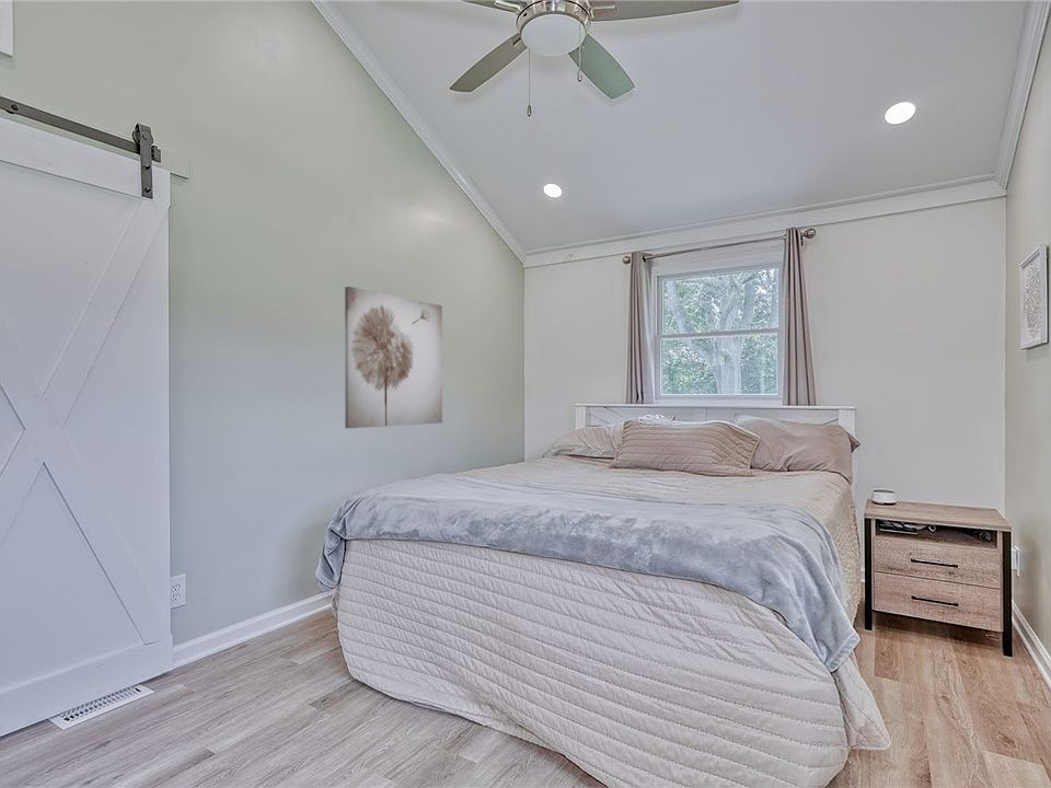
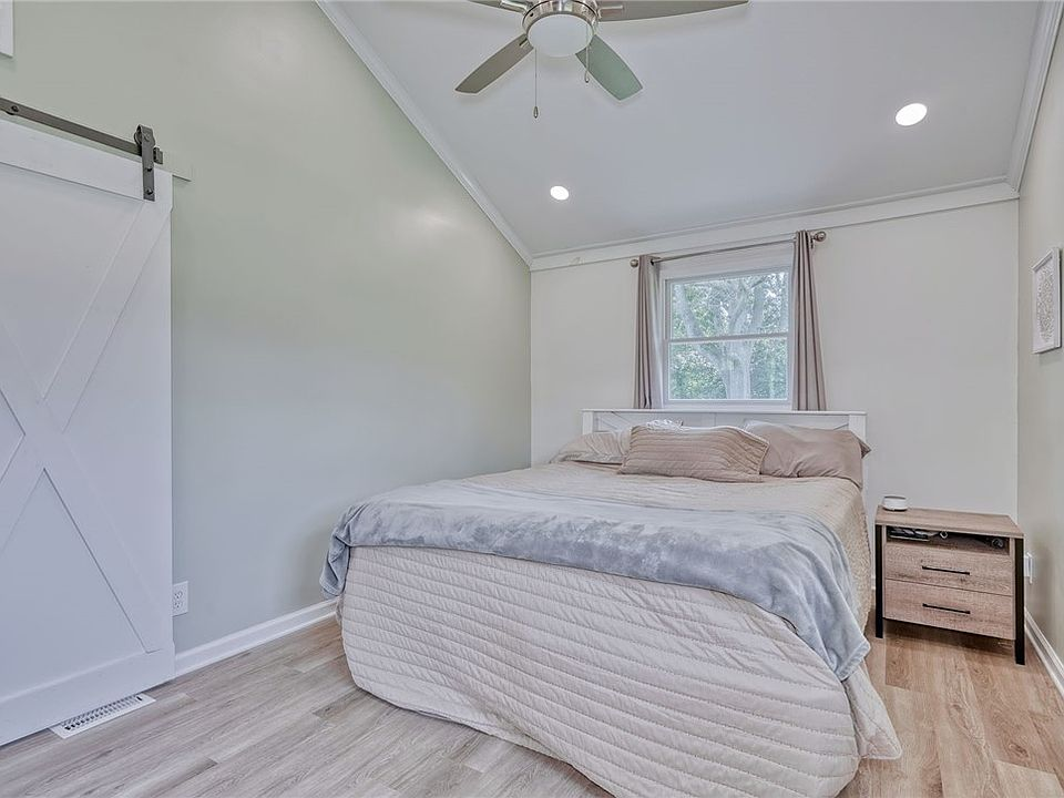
- wall art (397, 361)
